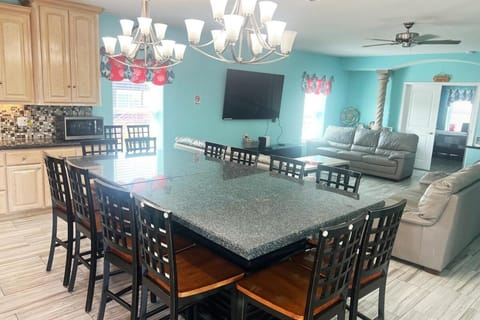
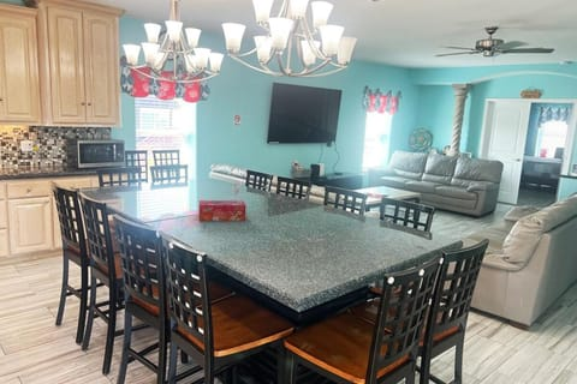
+ tissue box (221, 210)
